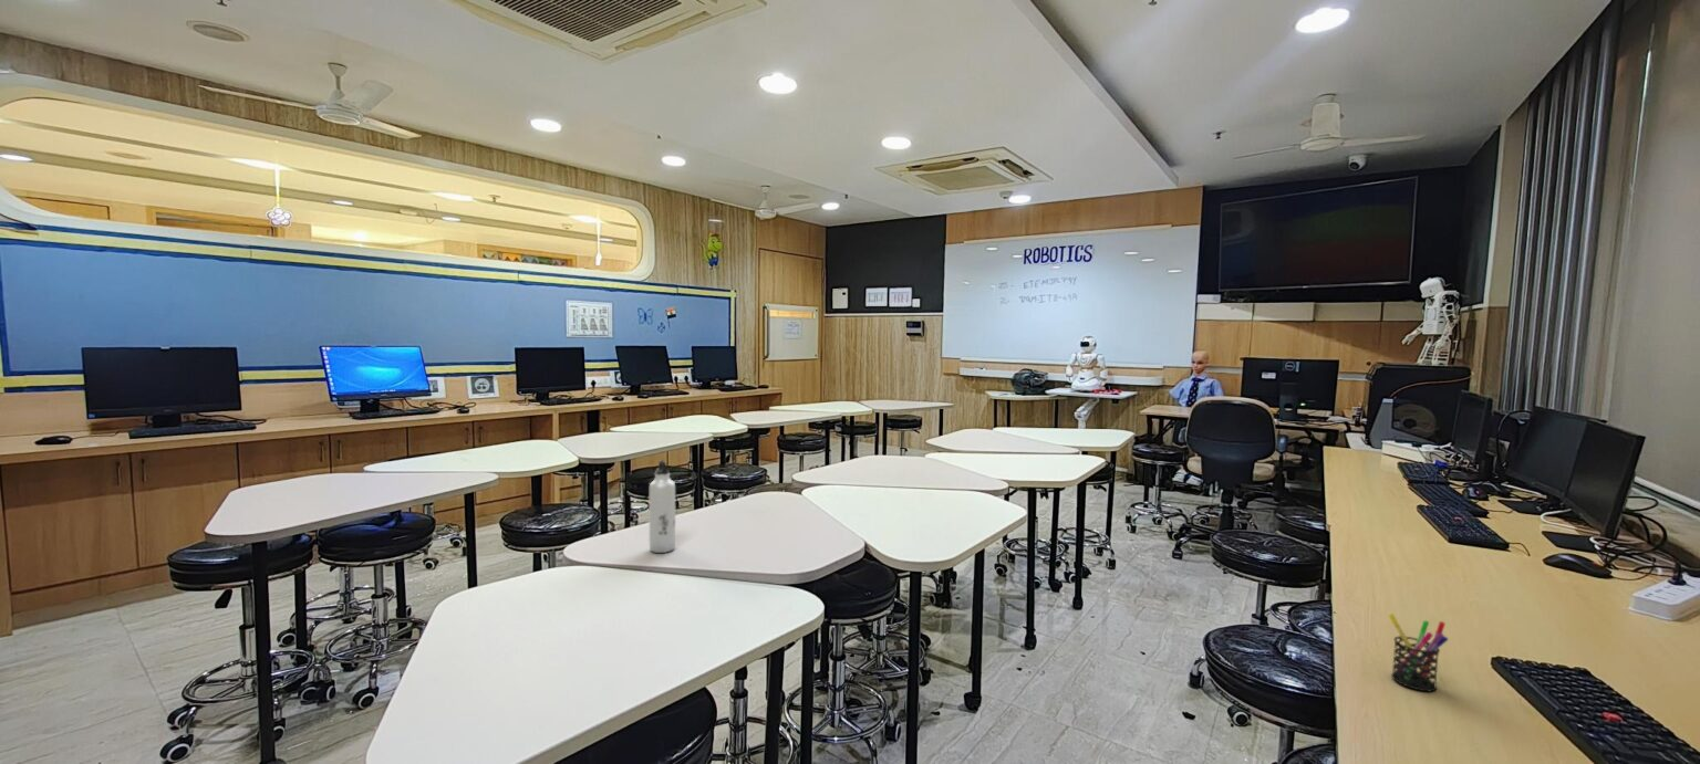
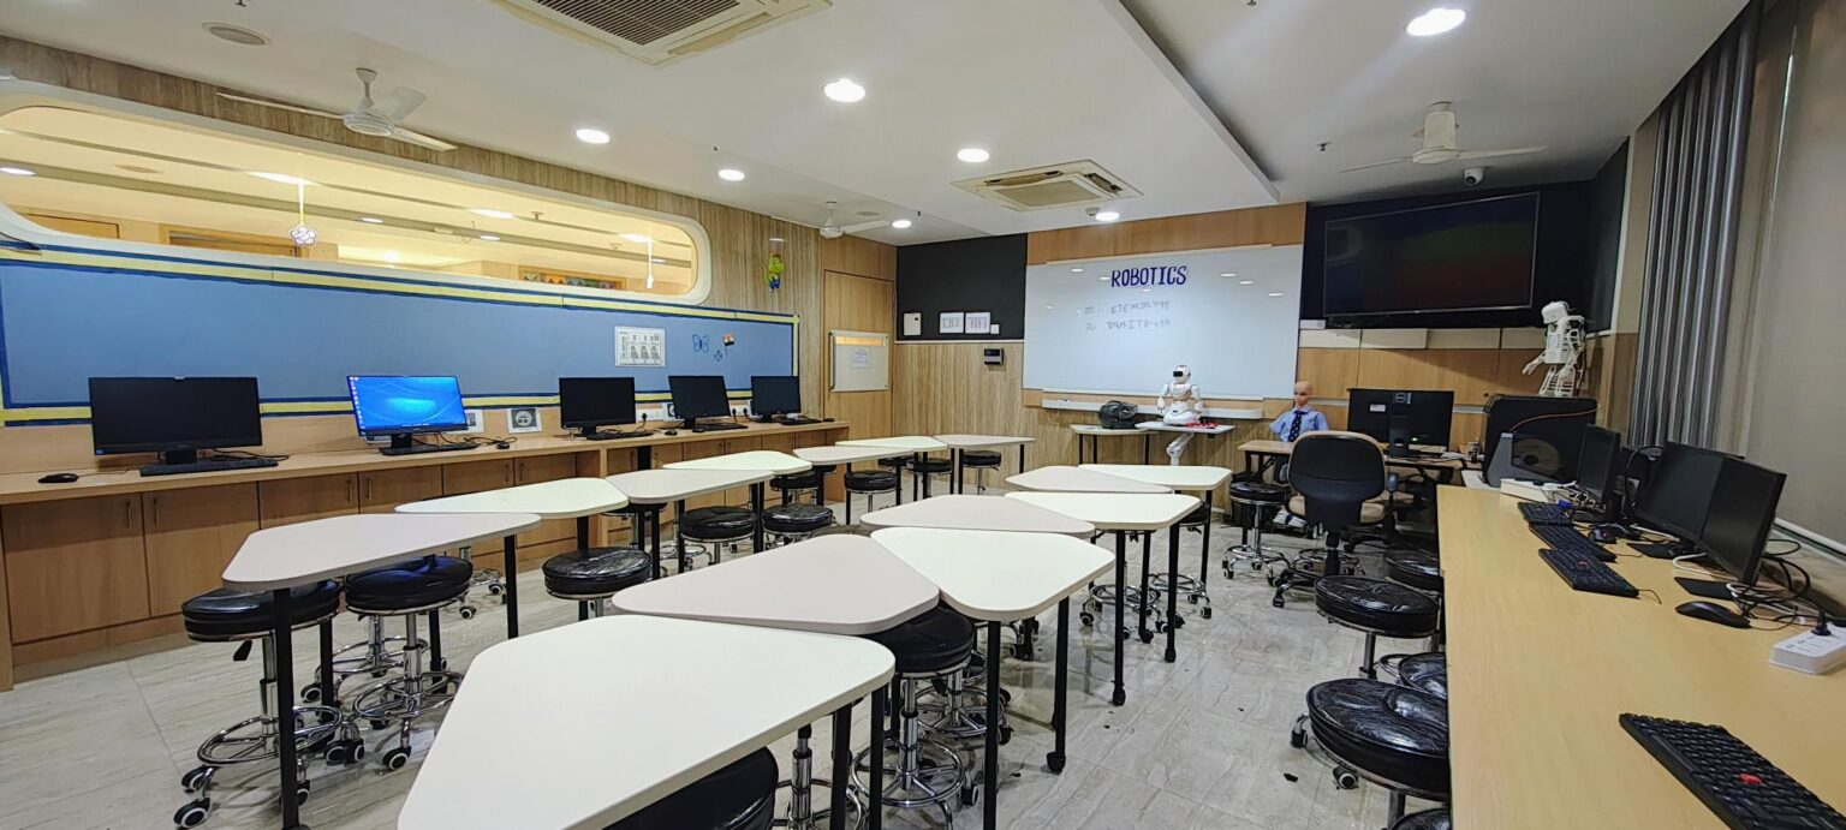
- water bottle (662, 504)
- pen holder (1419, 648)
